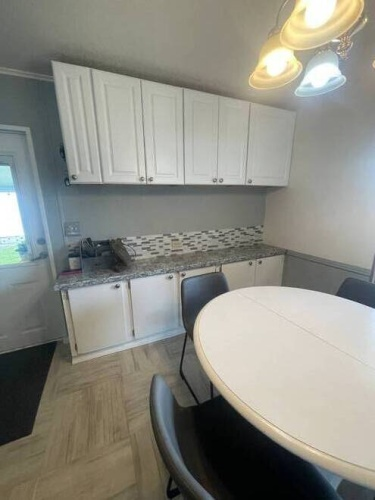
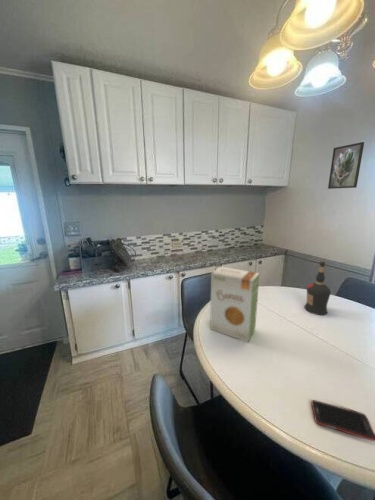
+ food box (233, 302)
+ cell phone (341, 418)
+ liquor bottle (319, 286)
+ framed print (344, 167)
